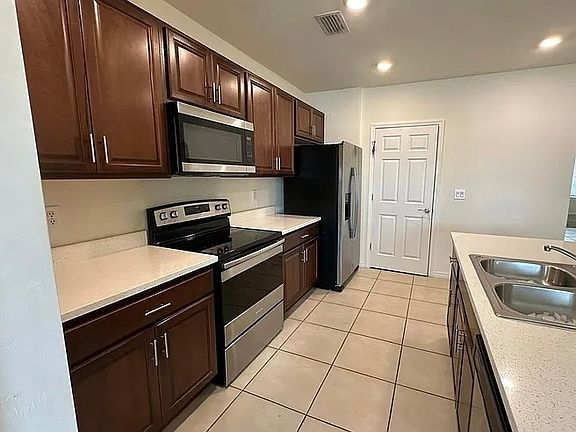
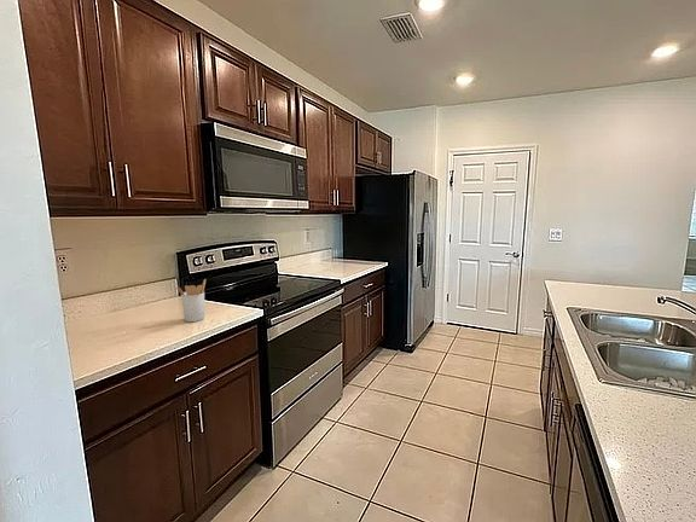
+ utensil holder (193, 300)
